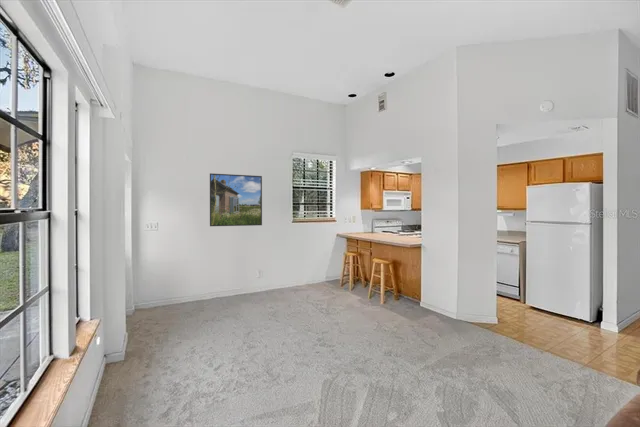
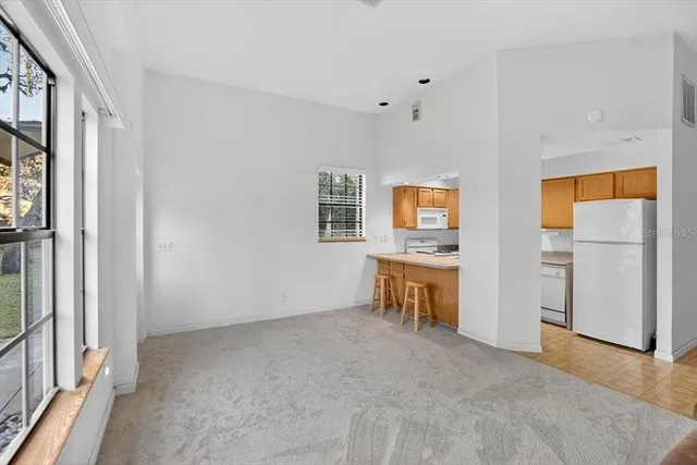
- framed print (236, 200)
